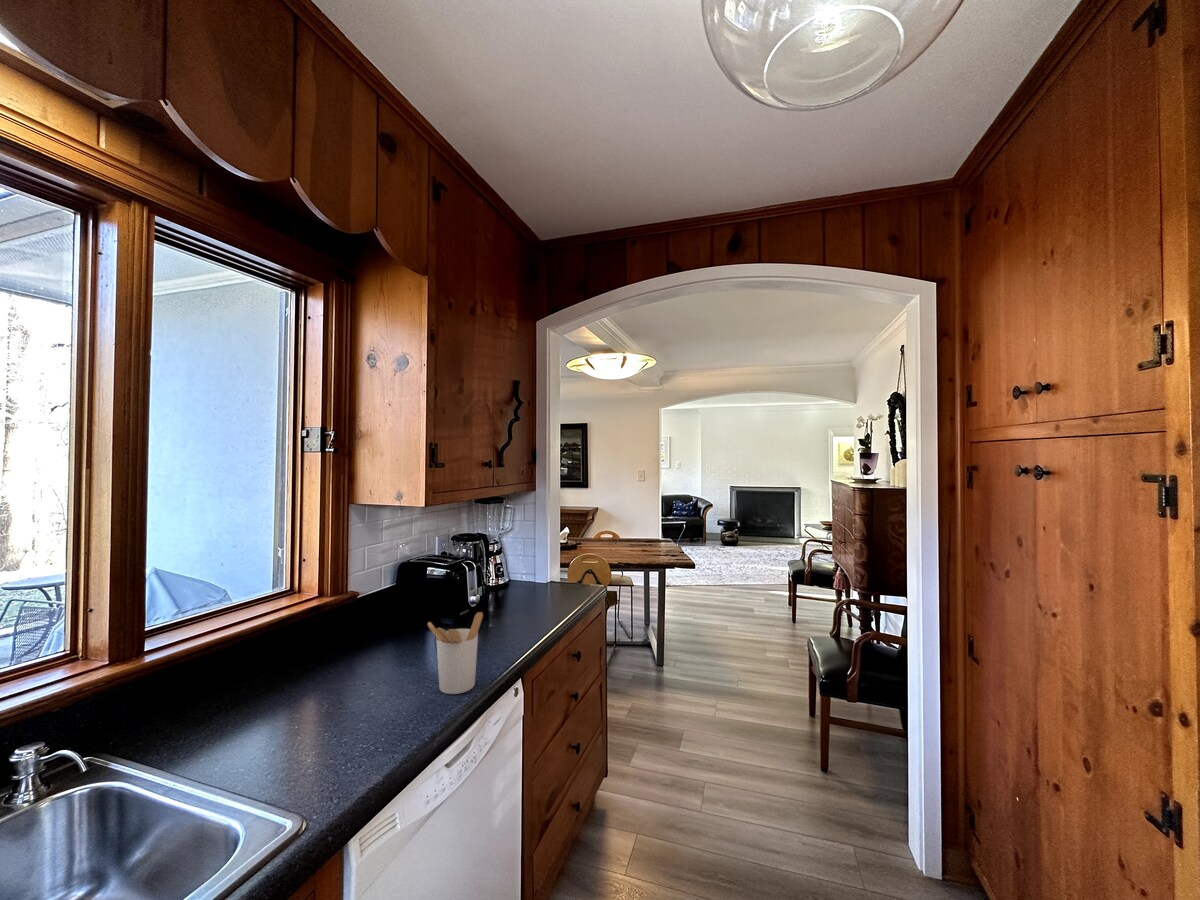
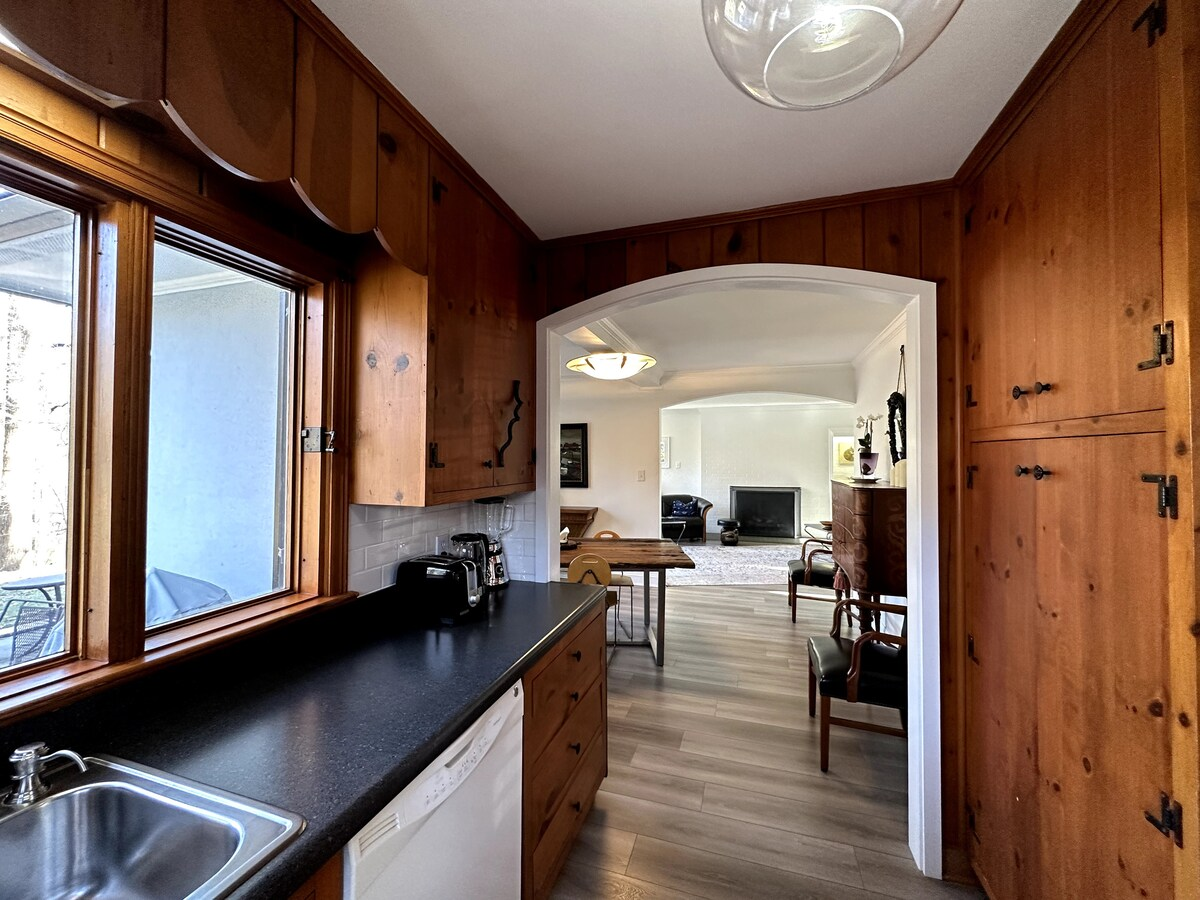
- utensil holder (453, 652)
